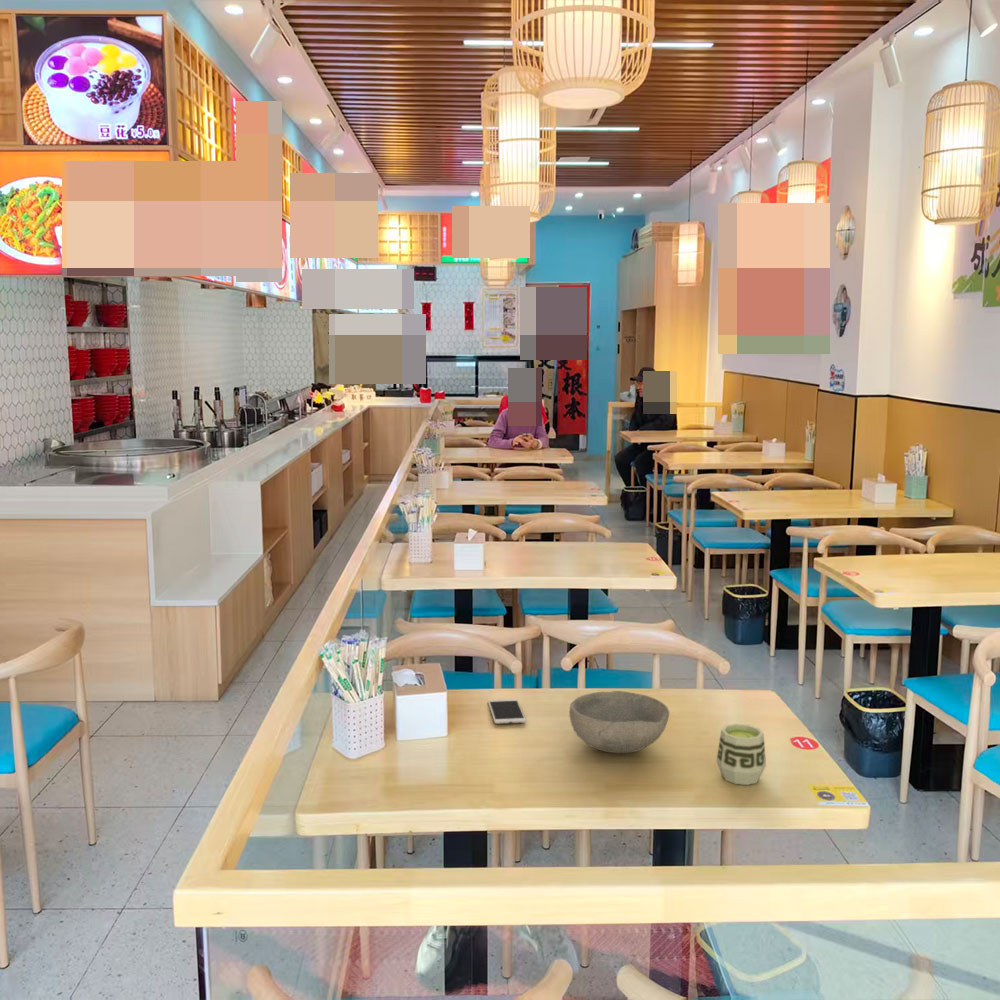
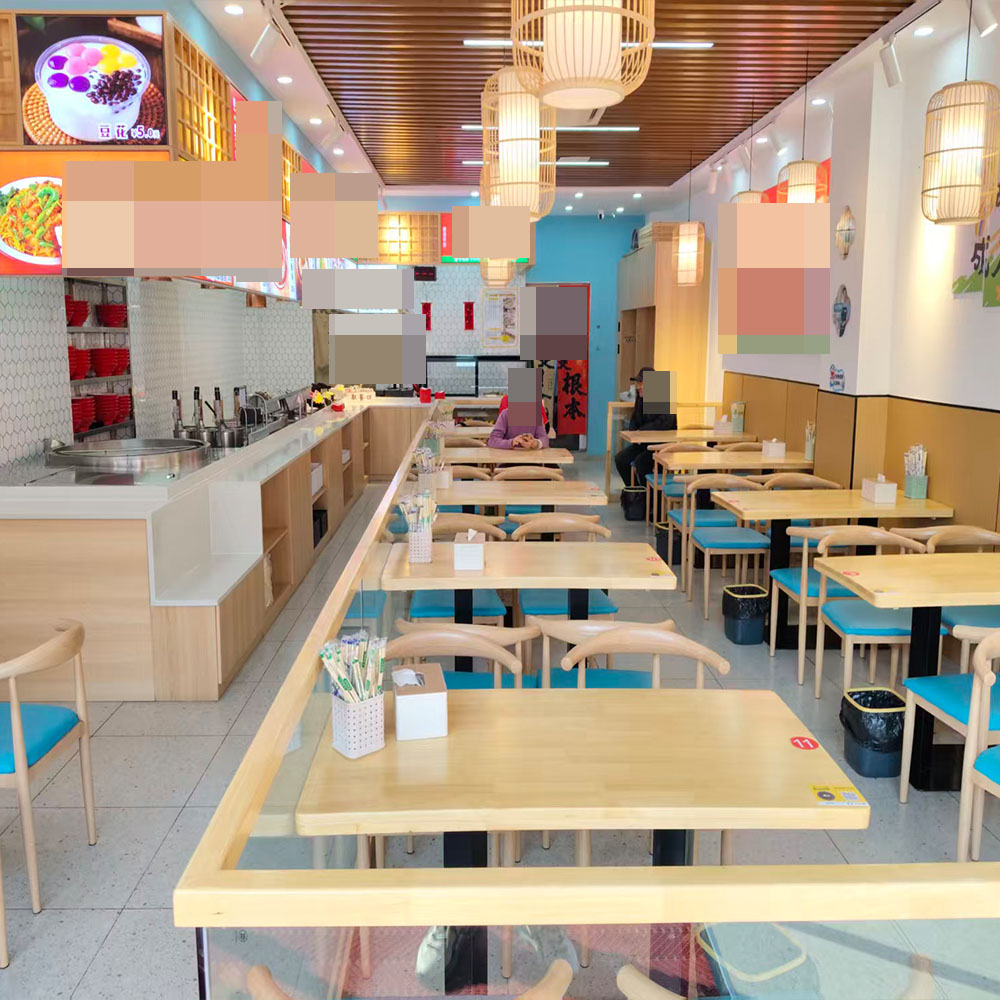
- smartphone (506, 711)
- cup (741, 754)
- bowl (617, 725)
